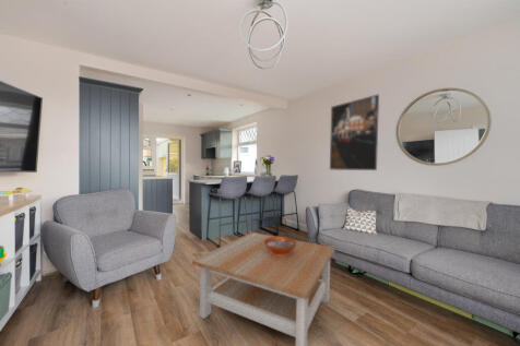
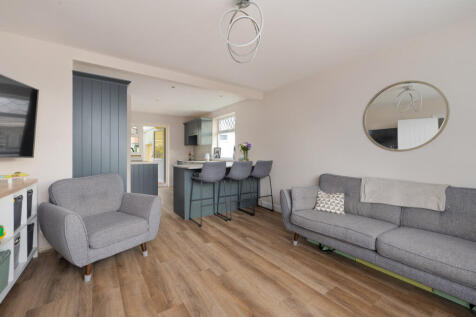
- decorative bowl (280, 247)
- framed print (352, 135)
- coffee table (270, 279)
